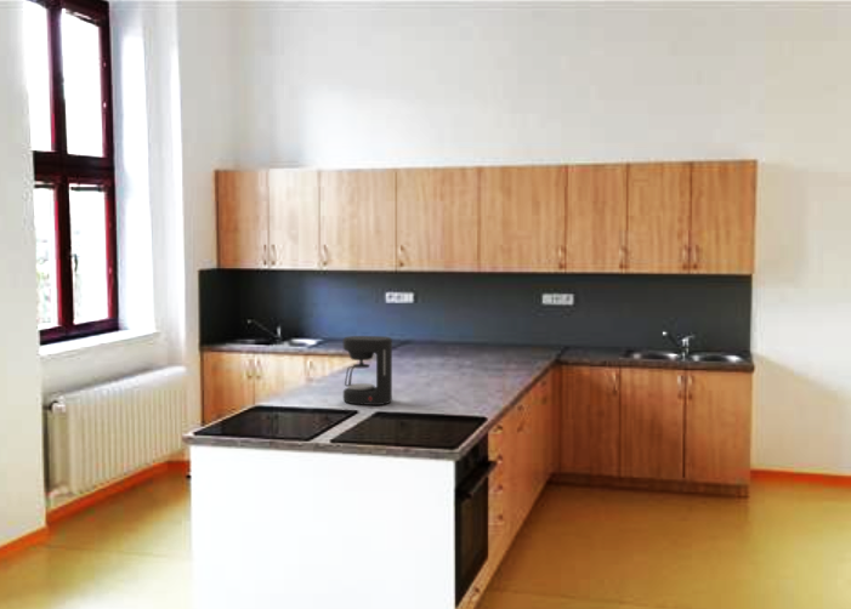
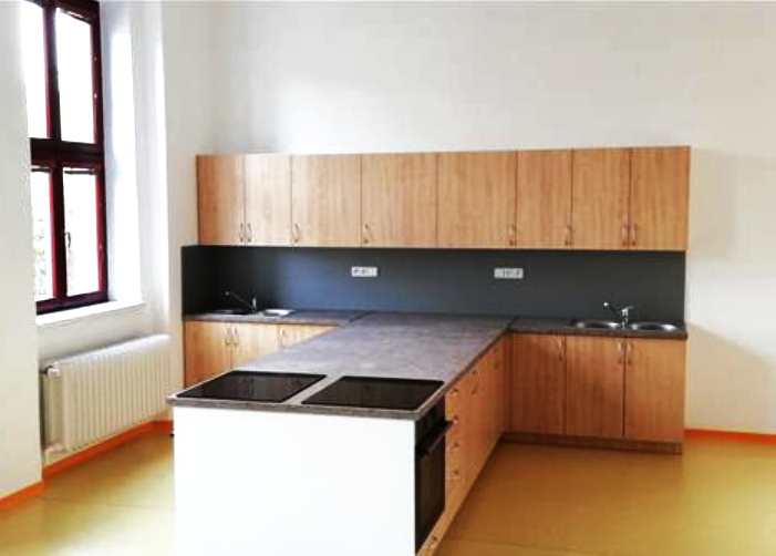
- coffee maker (367, 366)
